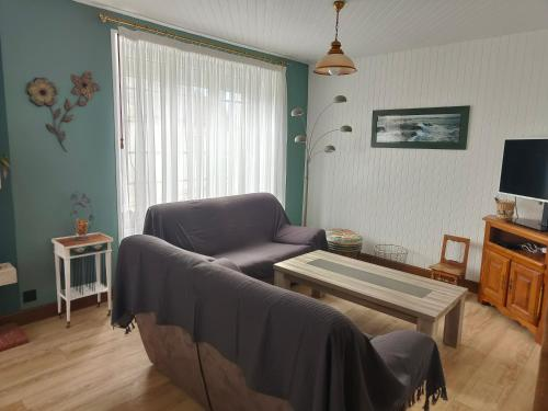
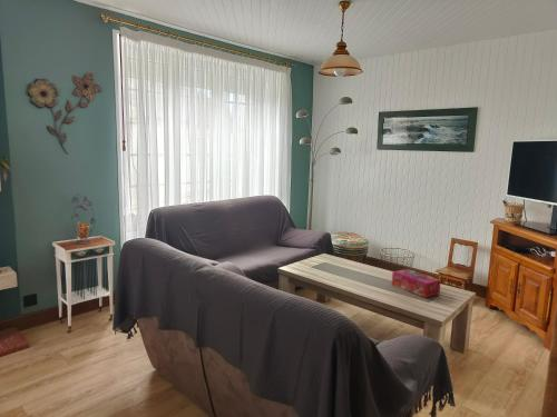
+ tissue box (416, 282)
